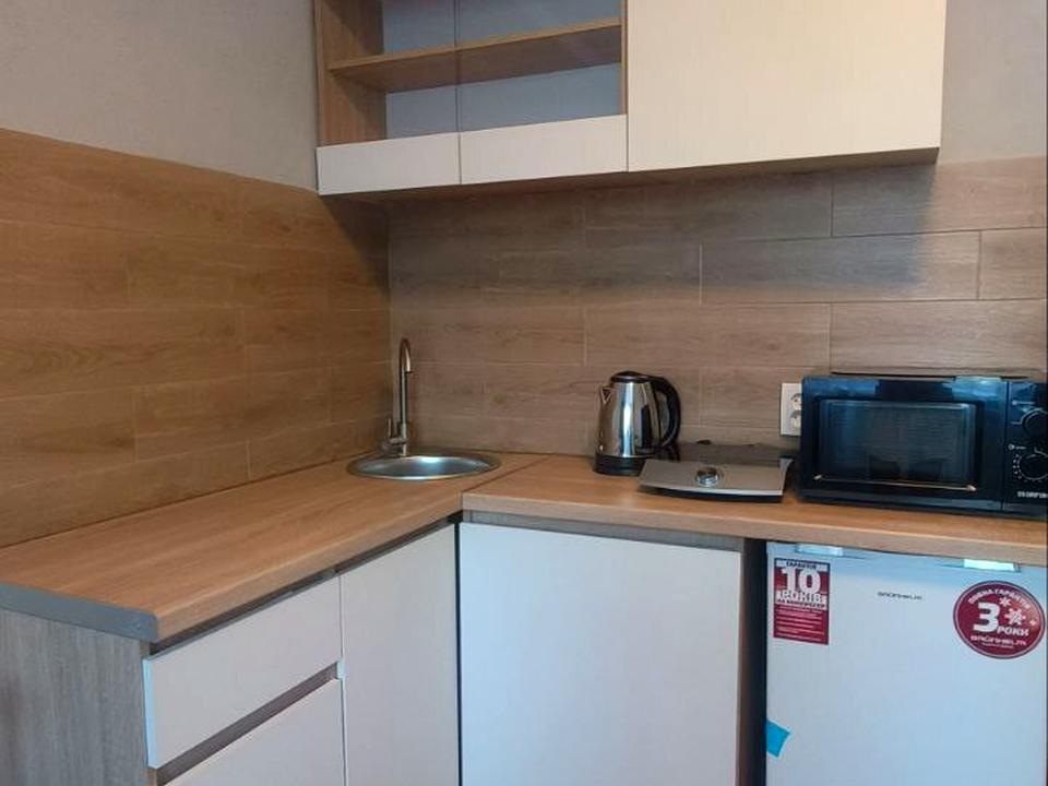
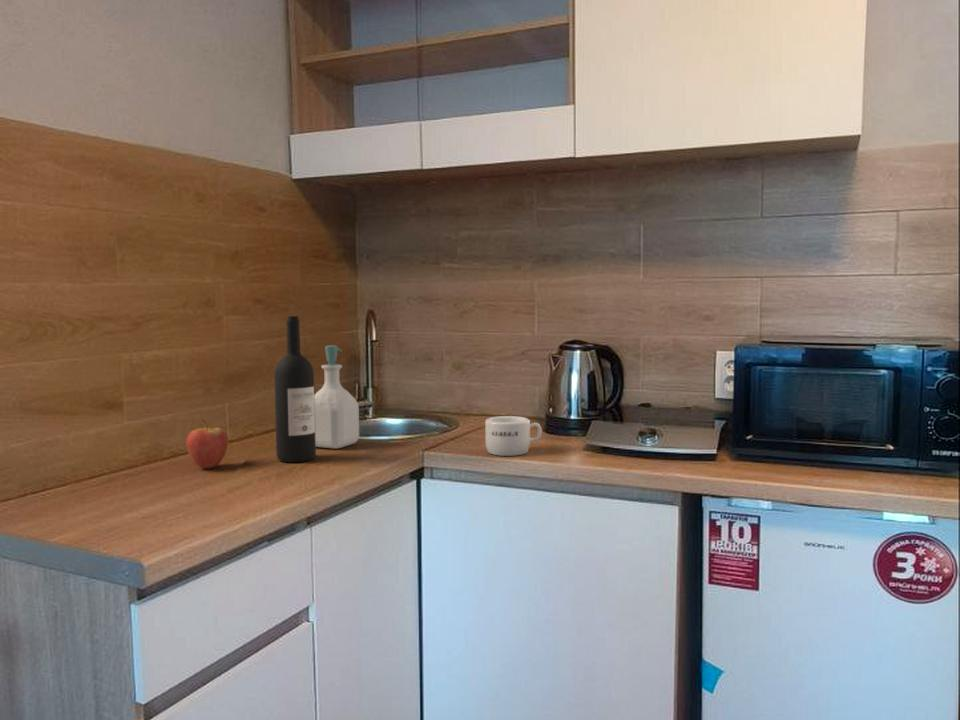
+ wine bottle (294, 388)
+ soap bottle (332, 395)
+ fruit (207, 442)
+ mug (513, 435)
